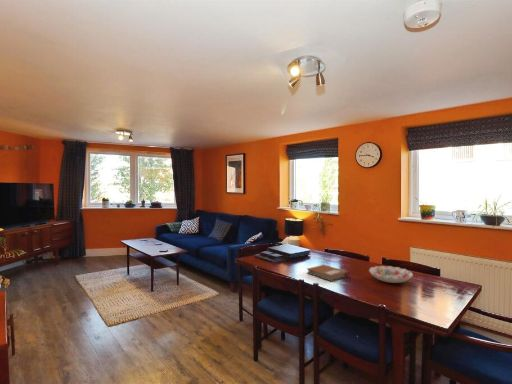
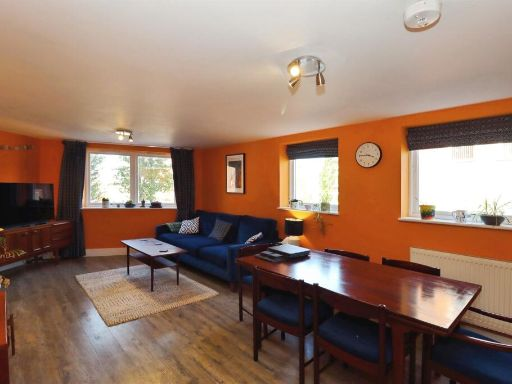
- decorative bowl (390, 275)
- notebook (328, 272)
